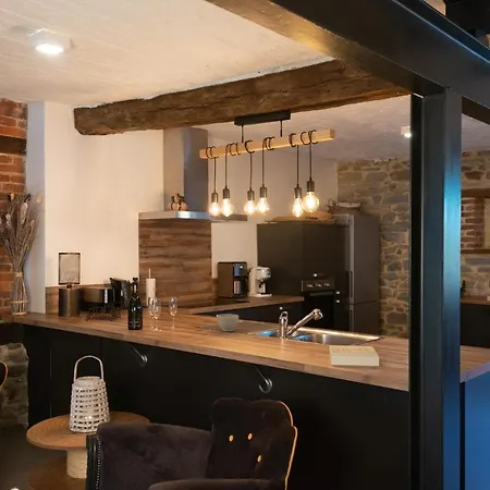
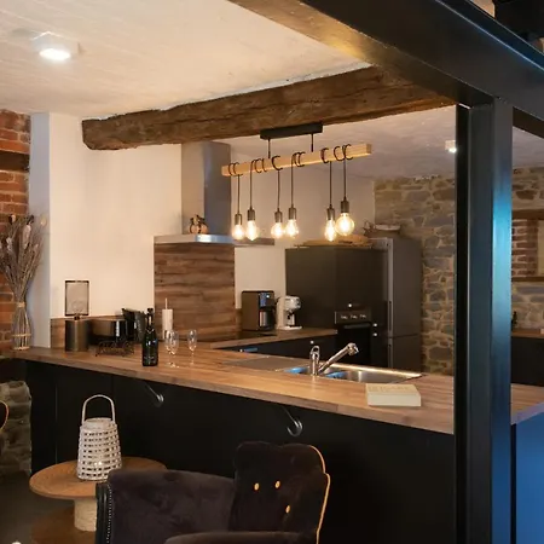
- bowl (228, 322)
